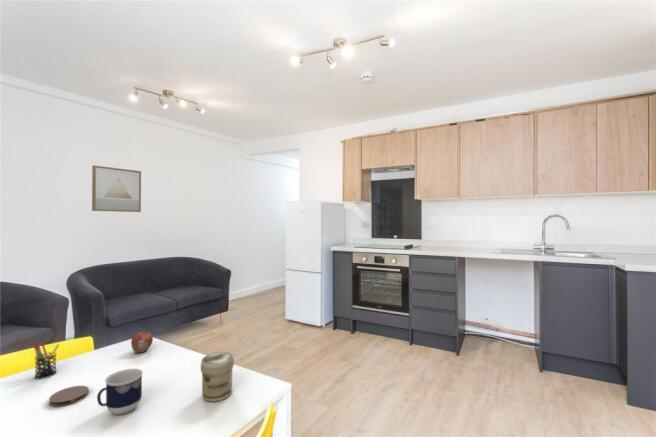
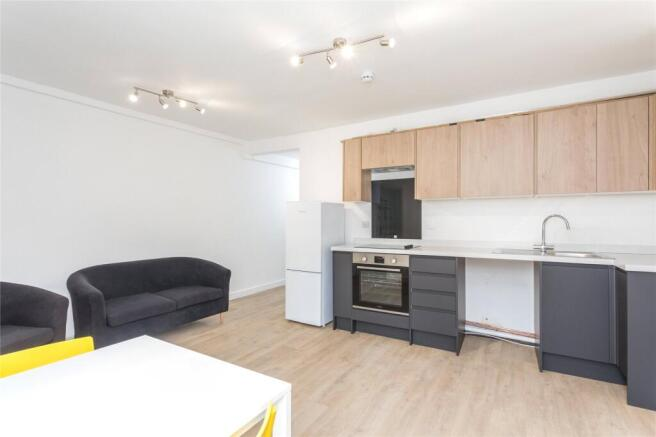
- fruit (142, 340)
- cup (119, 394)
- pen holder (43, 359)
- coaster (69, 395)
- jar (217, 375)
- wall art (117, 190)
